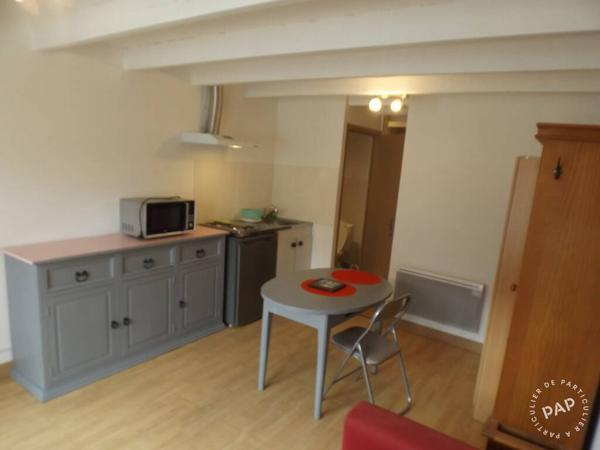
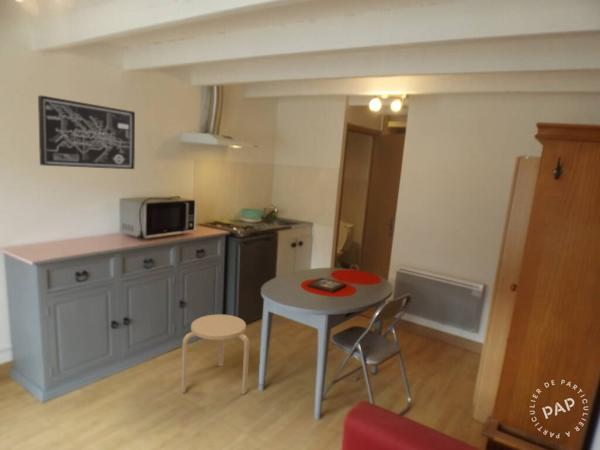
+ wall art (91, 136)
+ stool (218, 354)
